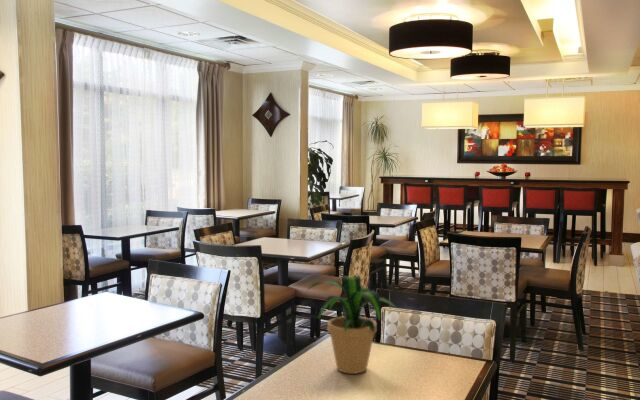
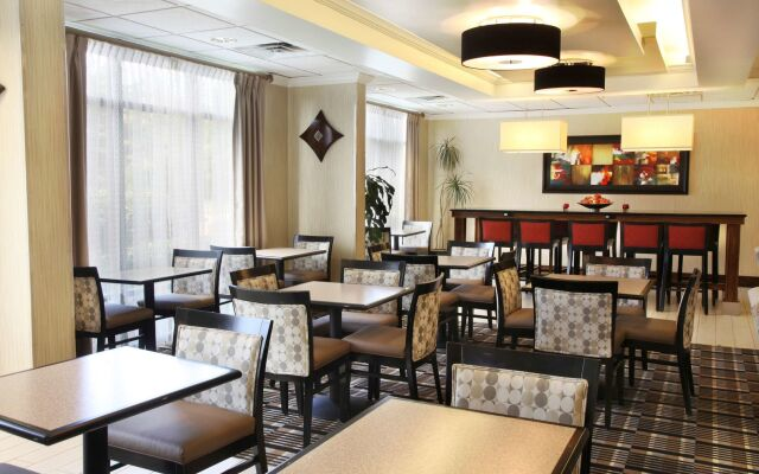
- potted plant (351, 324)
